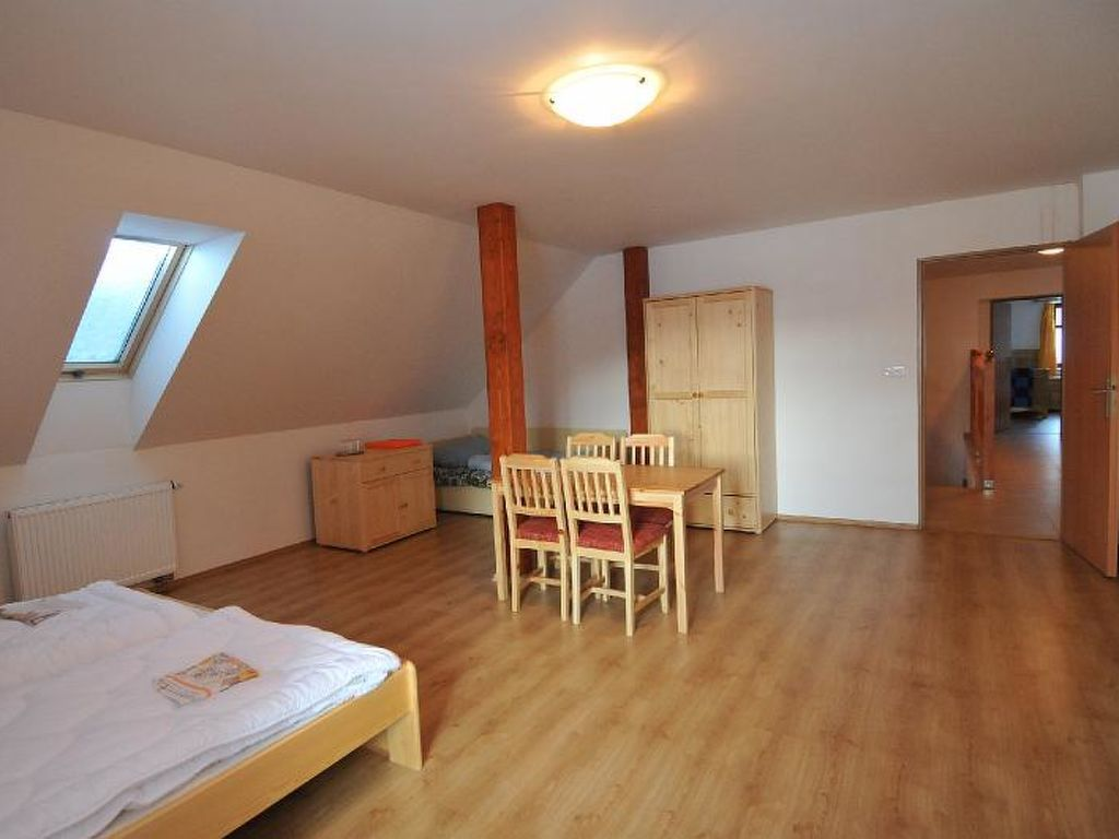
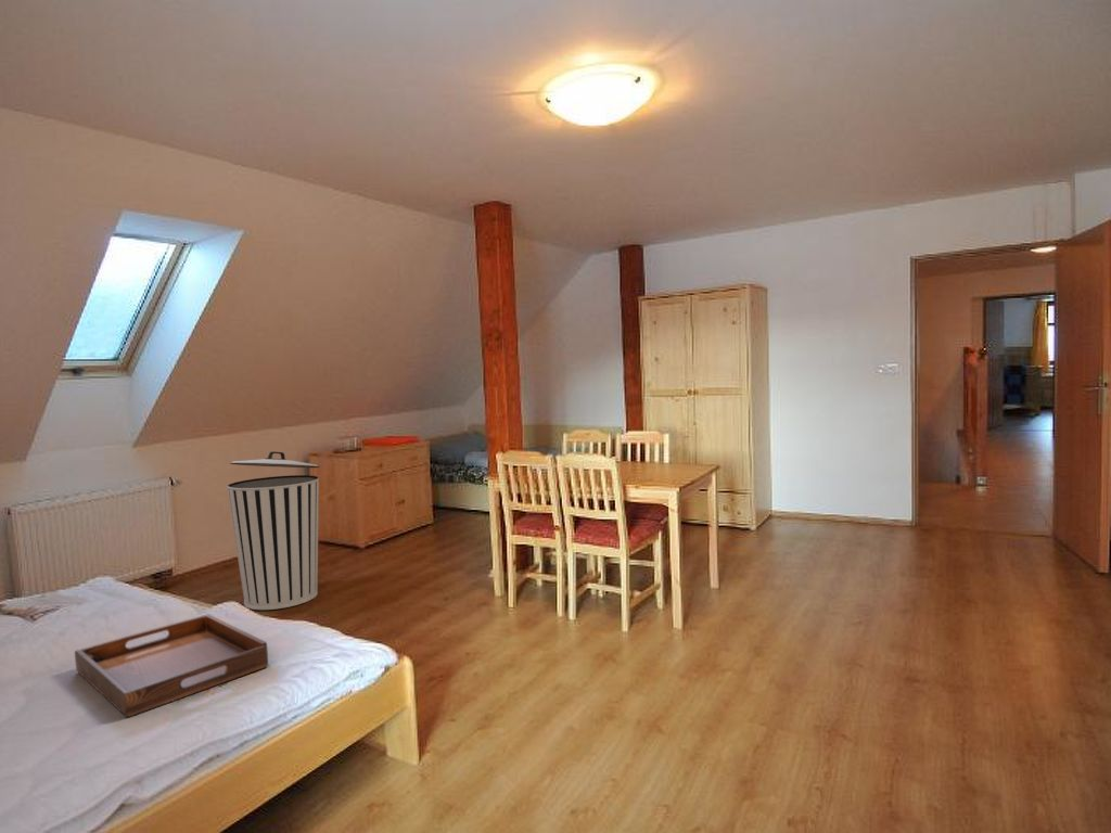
+ trash can (278, 525)
+ serving tray (173, 657)
